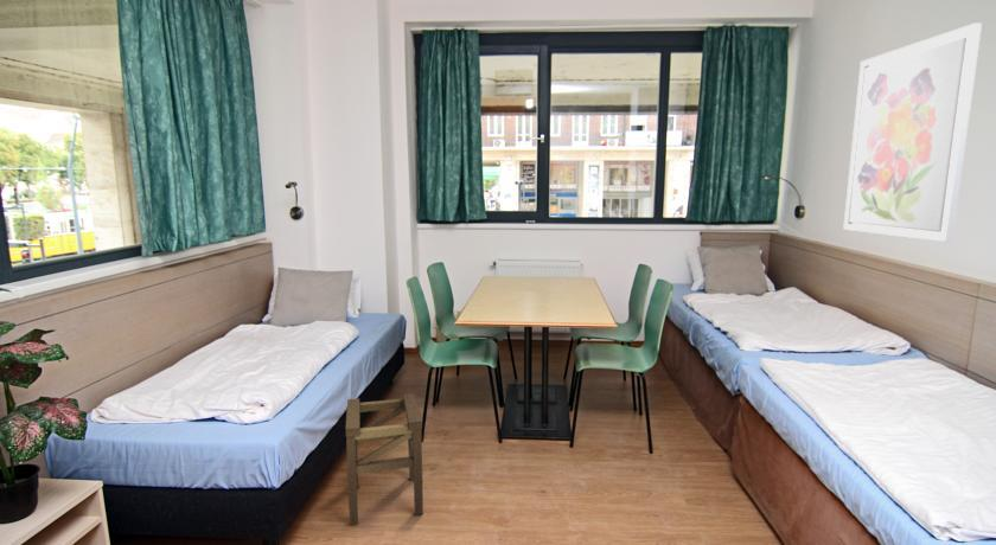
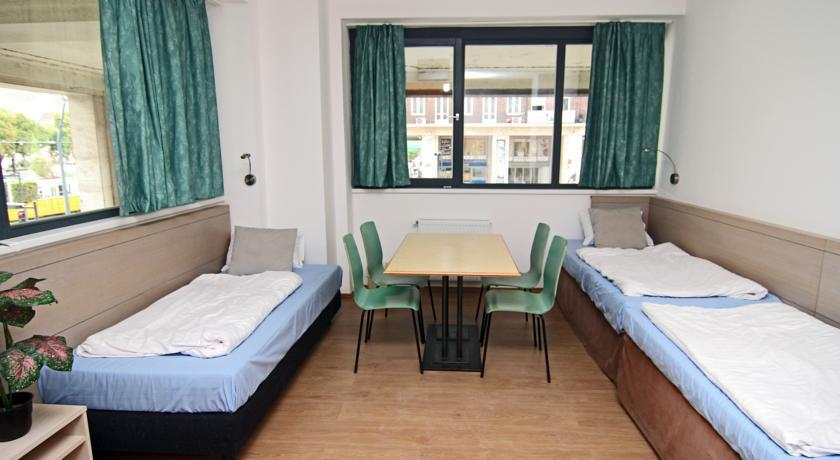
- stool (382, 454)
- wall art (901, 142)
